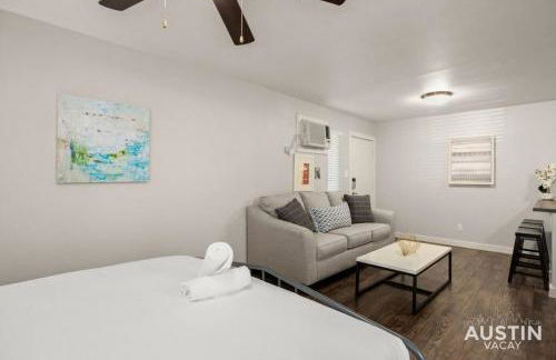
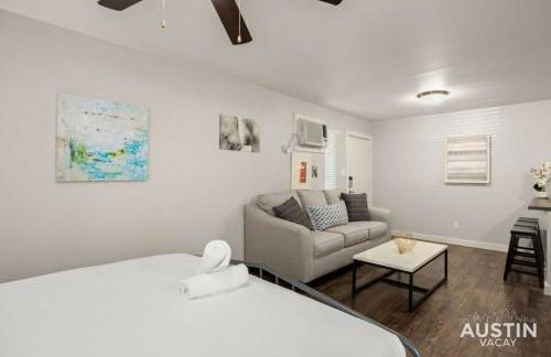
+ wall art (240, 134)
